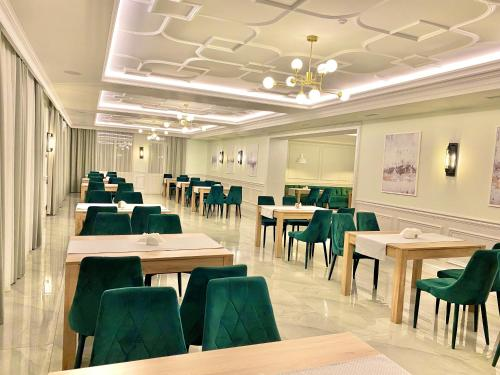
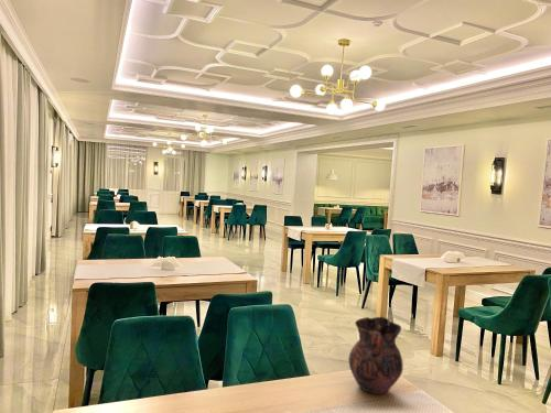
+ vase (376, 356)
